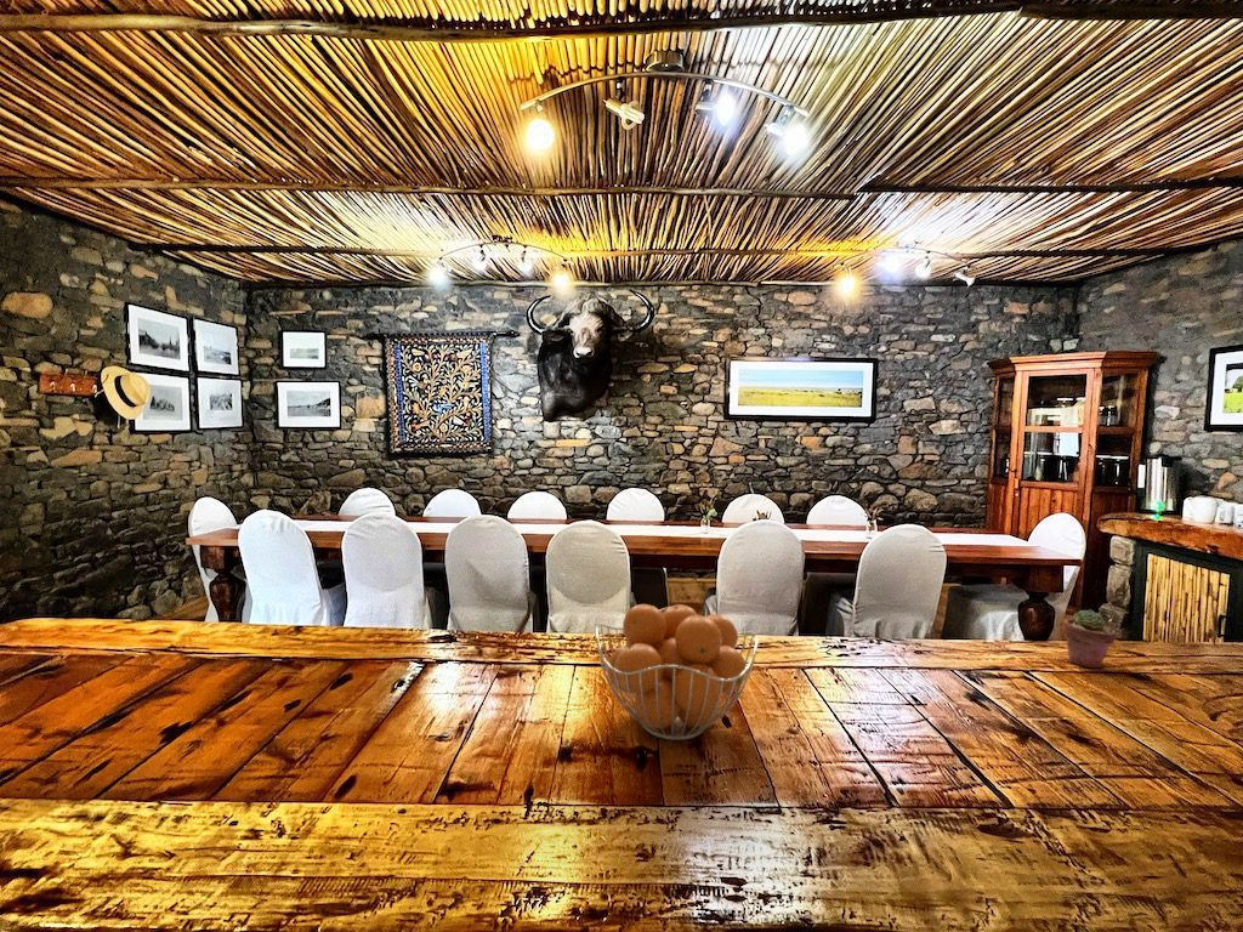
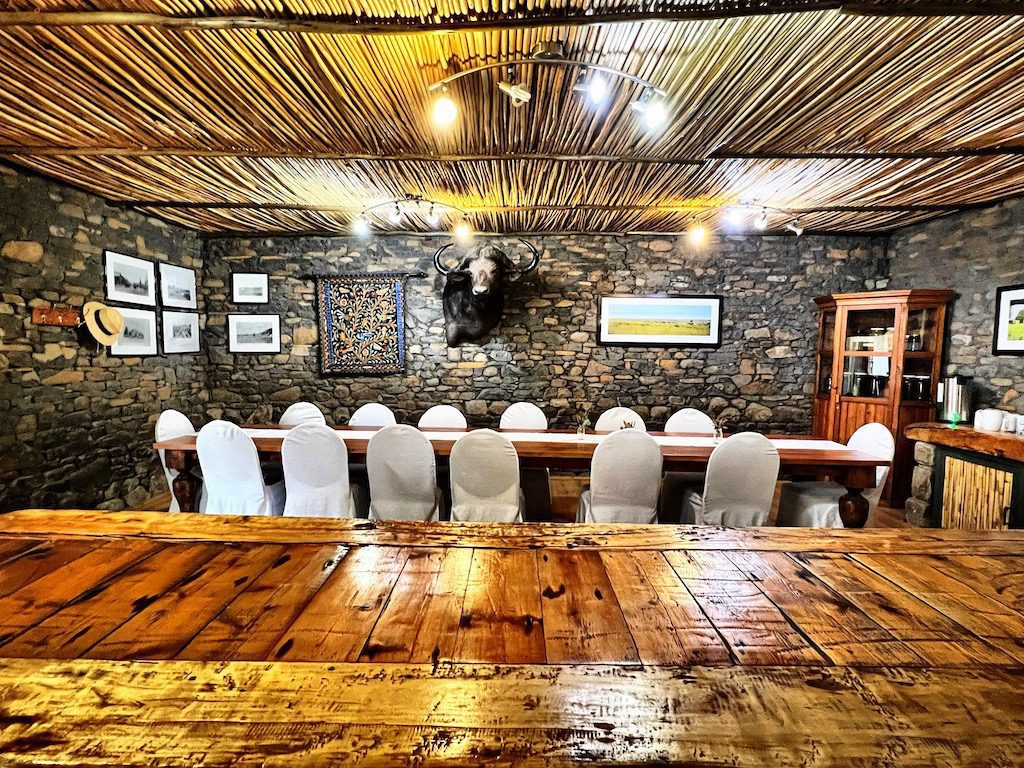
- potted succulent (1088, 636)
- fruit basket (675, 666)
